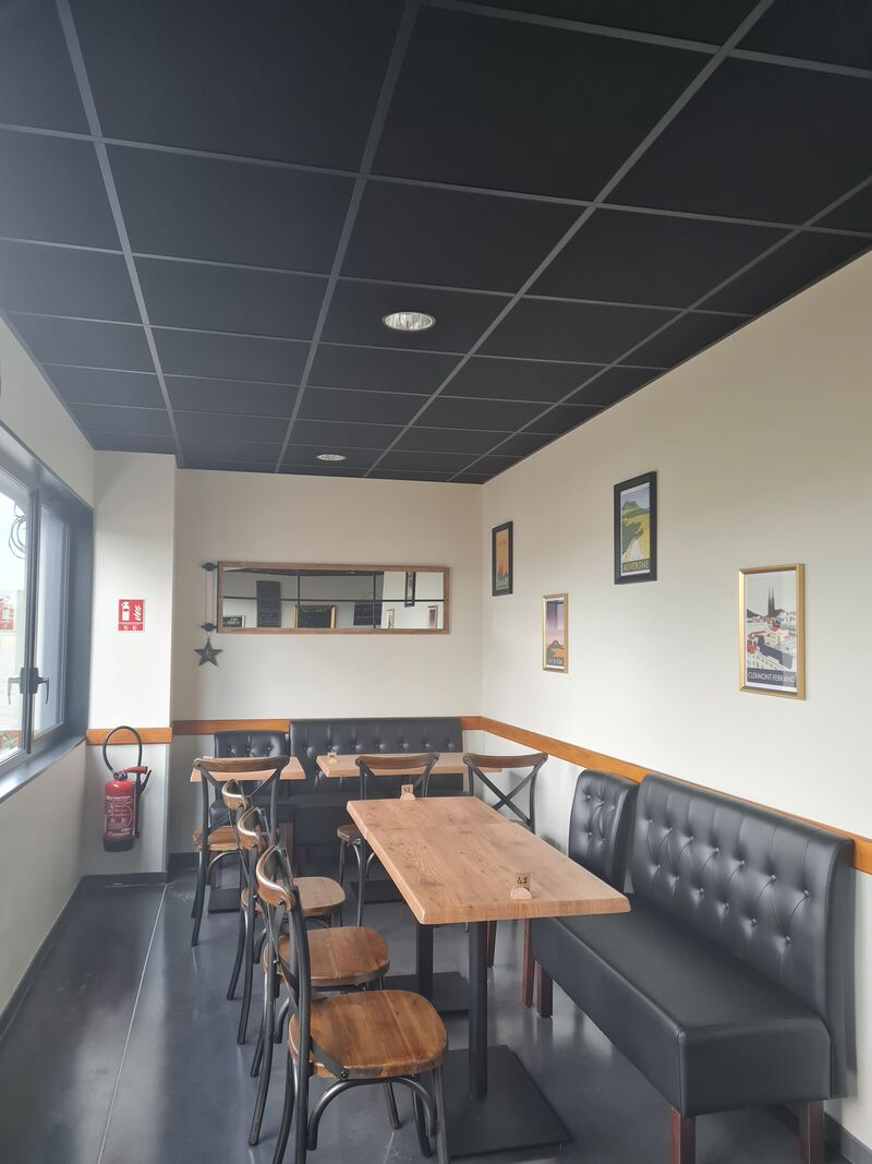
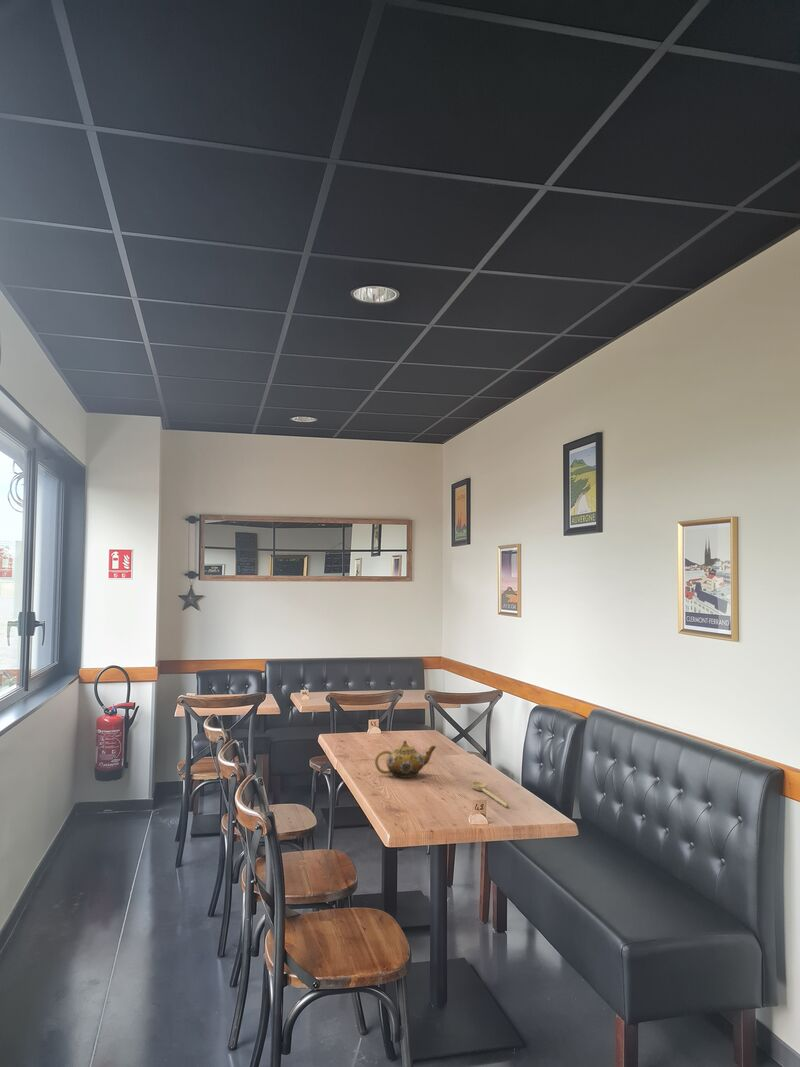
+ teapot (405, 757)
+ spoon (490, 794)
